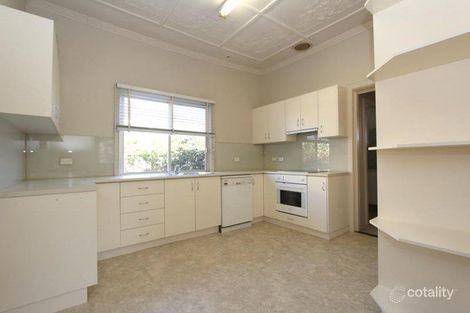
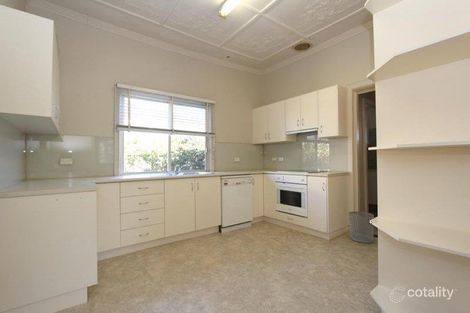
+ waste bin (361, 226)
